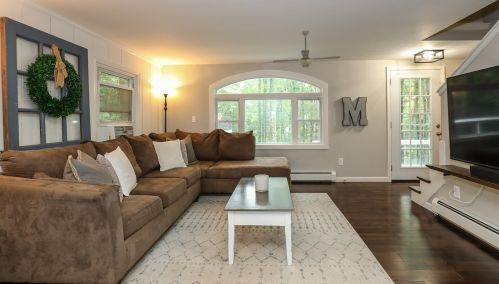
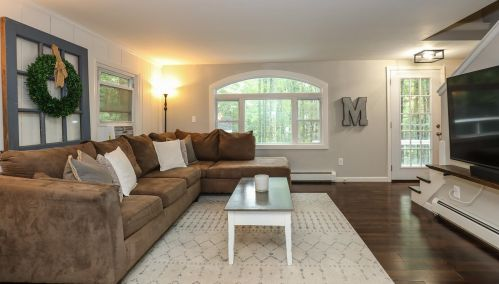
- ceiling fan (305, 48)
